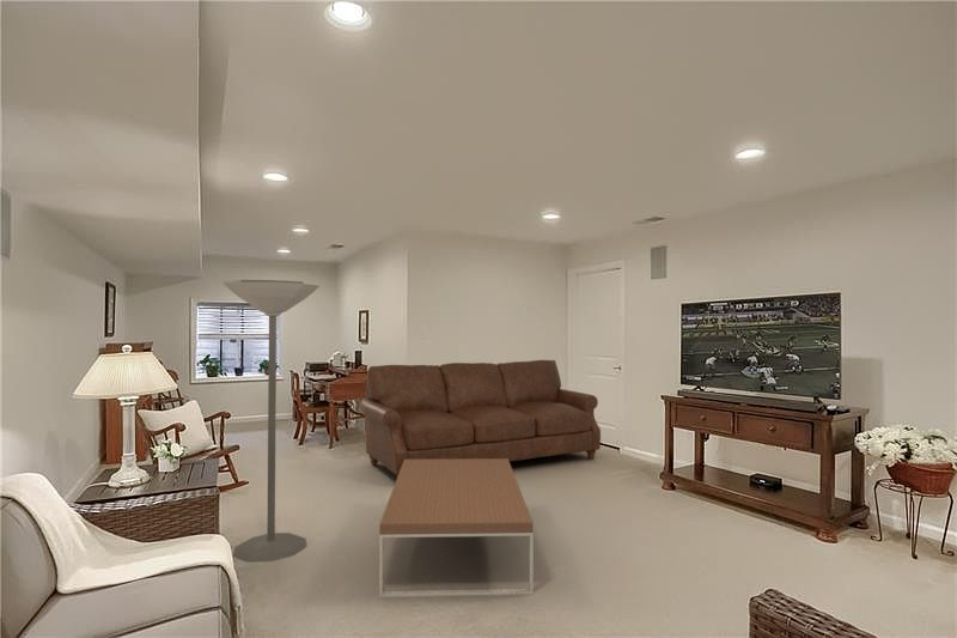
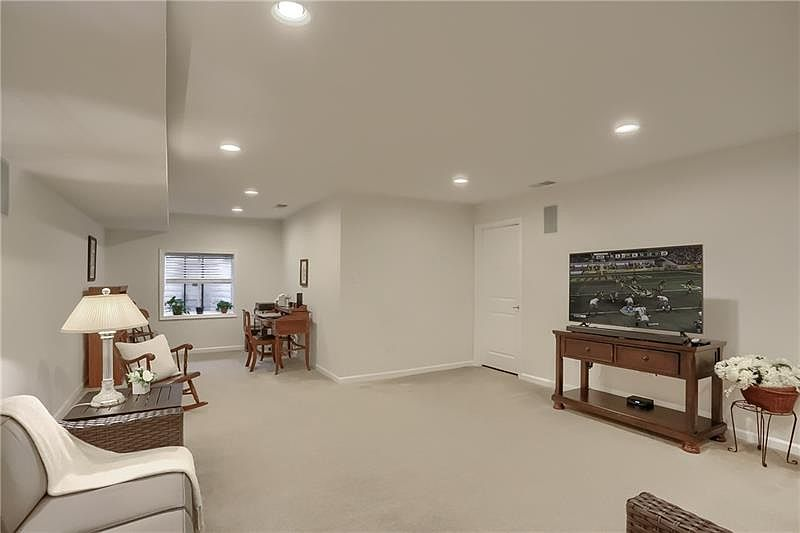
- sofa (484, 412)
- floor lamp (272, 414)
- coffee table (456, 514)
